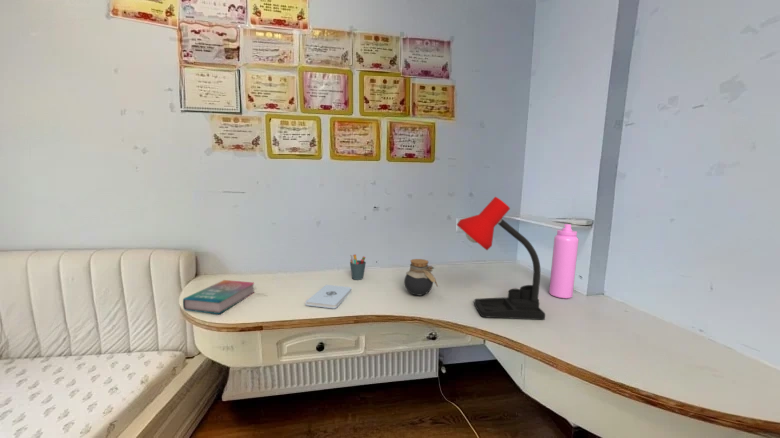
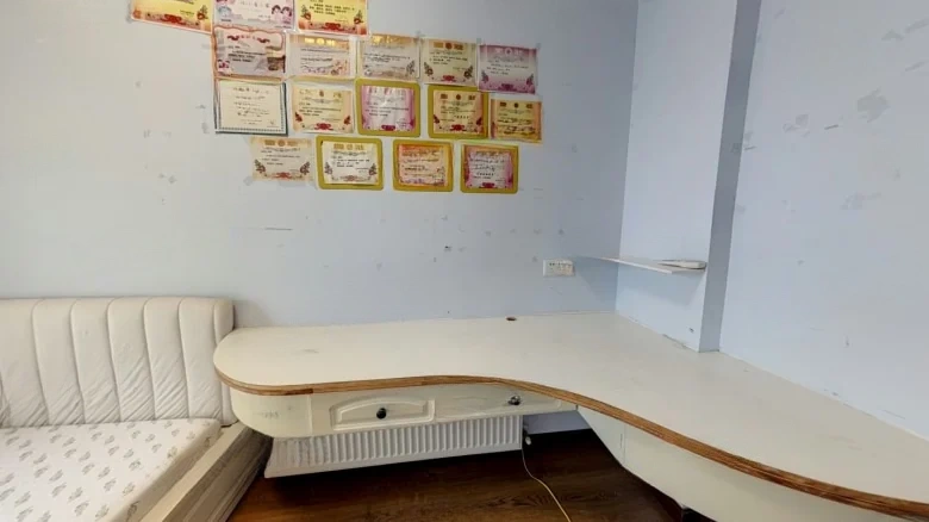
- pen holder (357, 265)
- water bottle (564, 259)
- desk lamp (491, 245)
- book (221, 295)
- jar (420, 278)
- notepad (330, 295)
